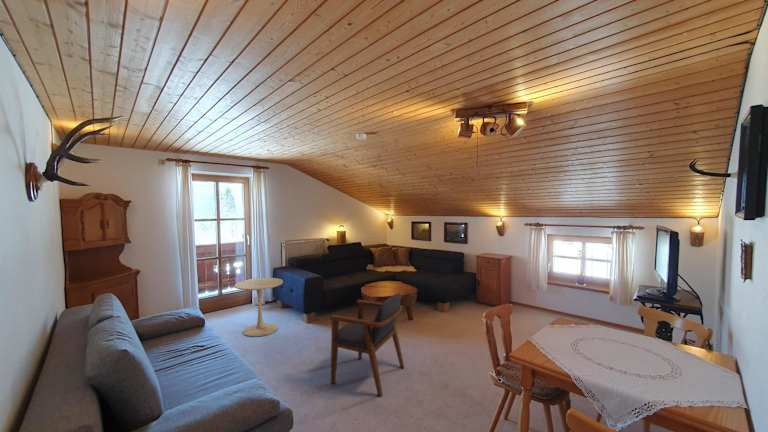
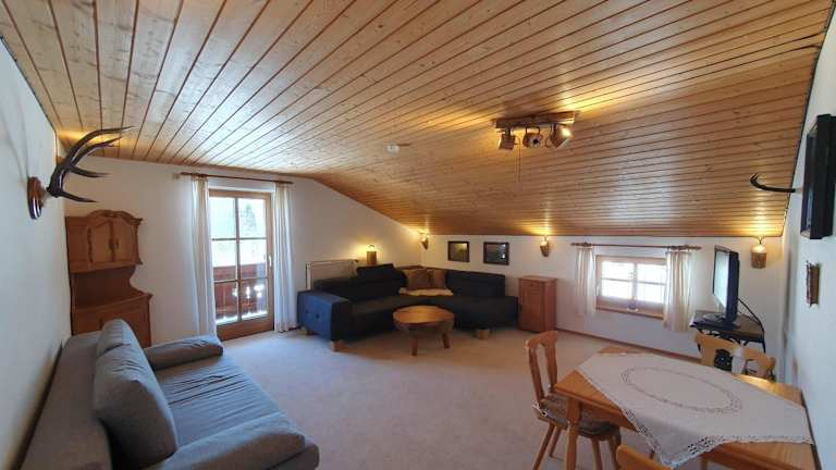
- side table (259, 306)
- armchair (369, 335)
